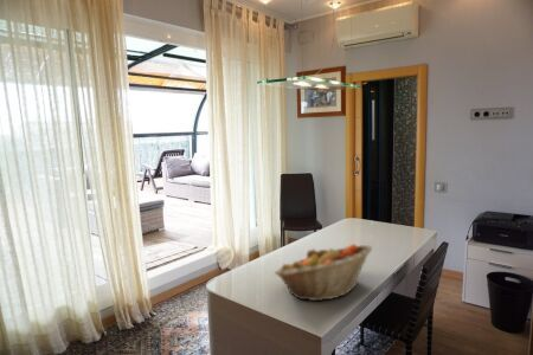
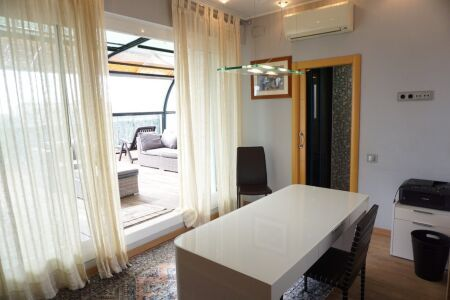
- fruit basket (325, 266)
